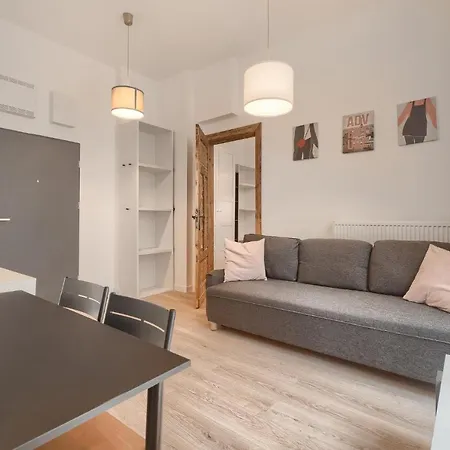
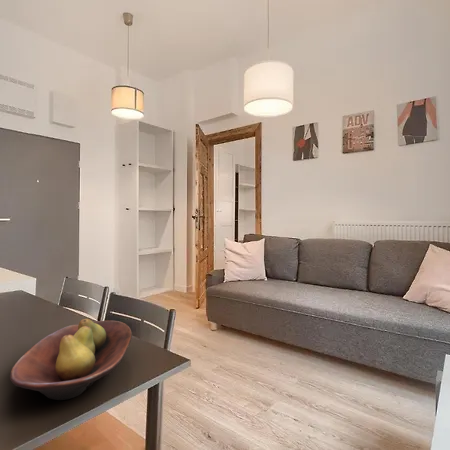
+ fruit bowl (80, 348)
